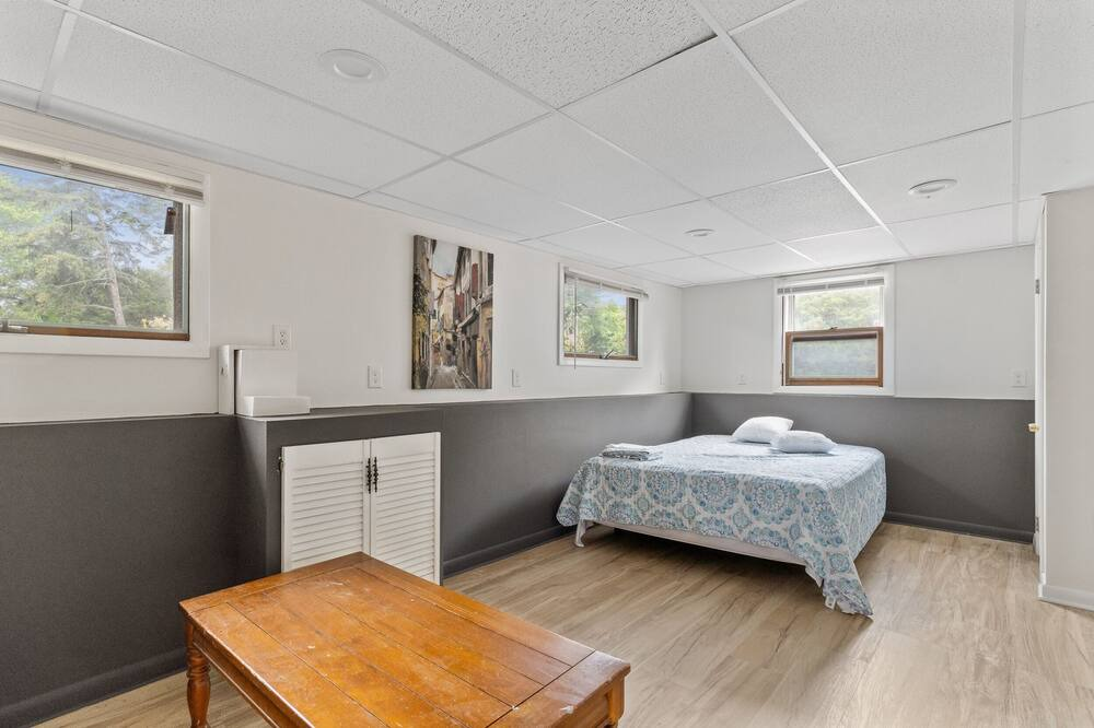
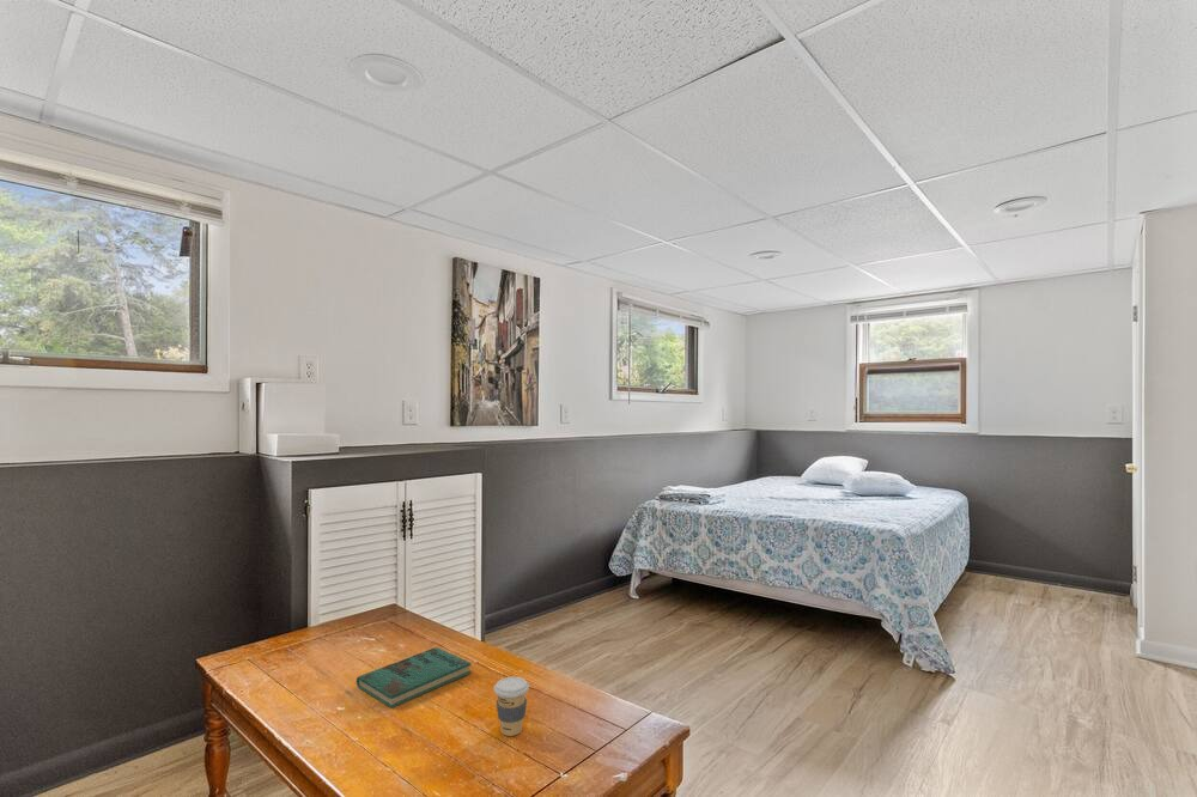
+ coffee cup (511, 706)
+ book (414, 674)
